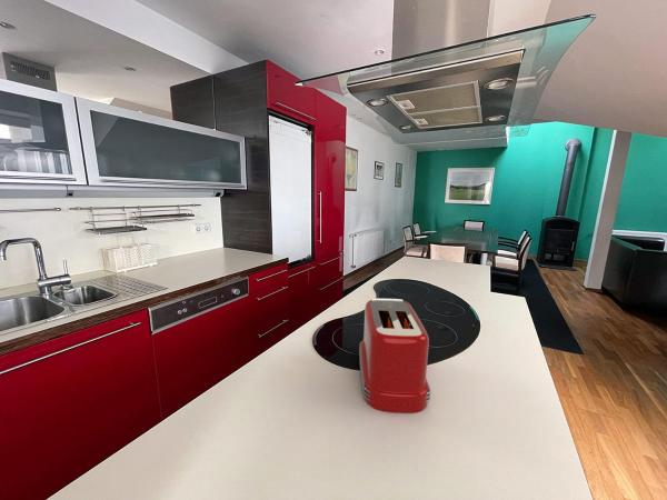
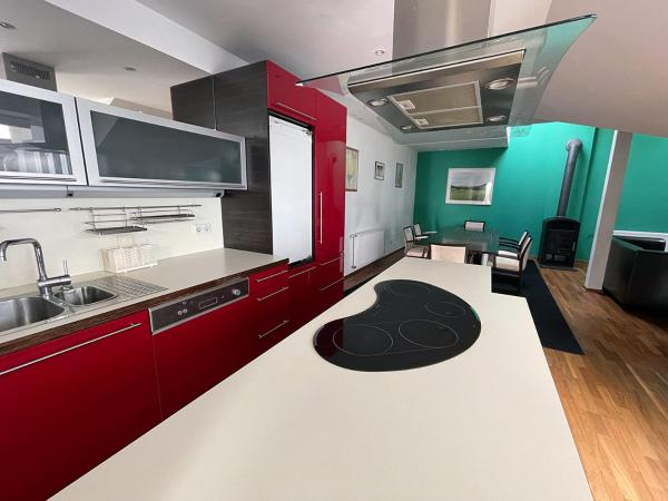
- toaster (391, 346)
